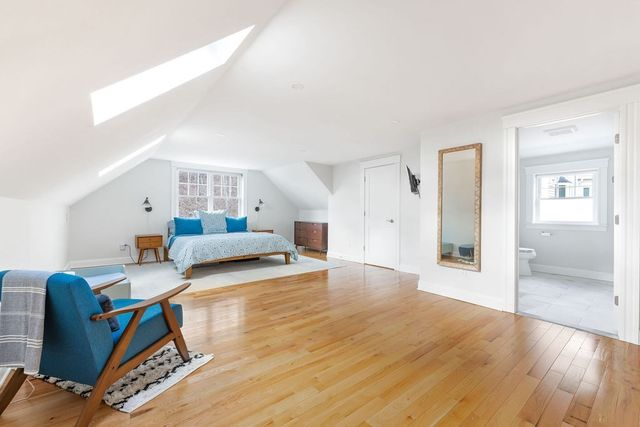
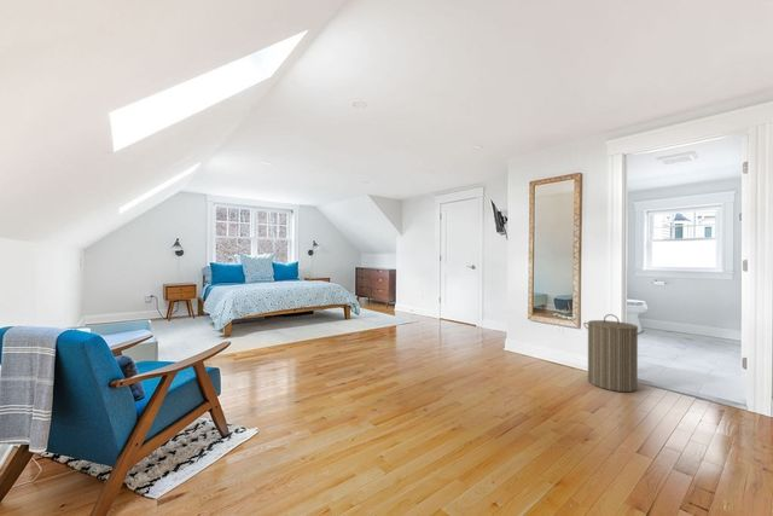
+ laundry hamper (611, 348)
